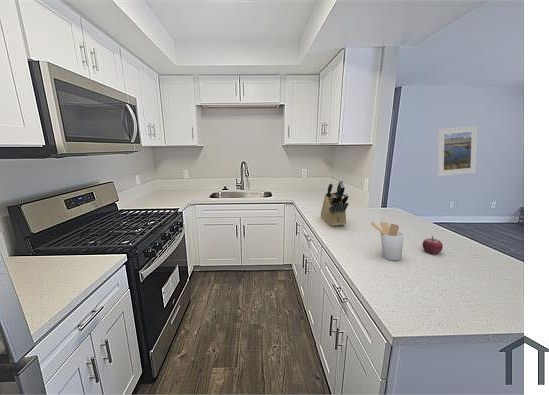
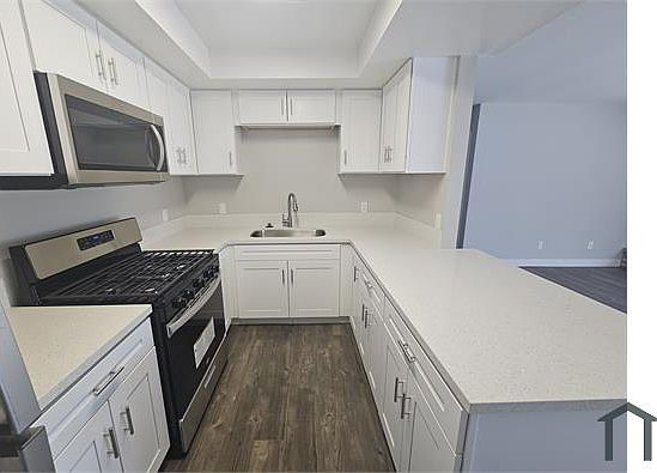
- fruit (432, 244)
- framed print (457, 151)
- utensil holder (386, 239)
- knife block (333, 201)
